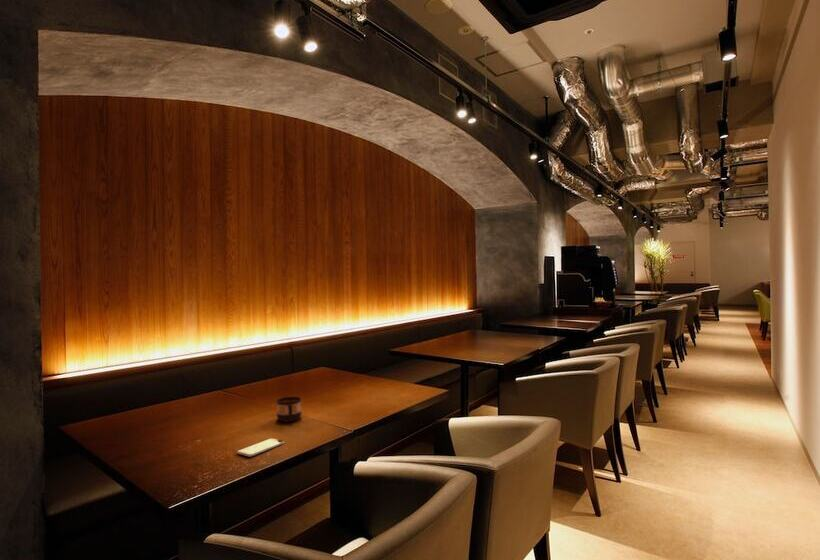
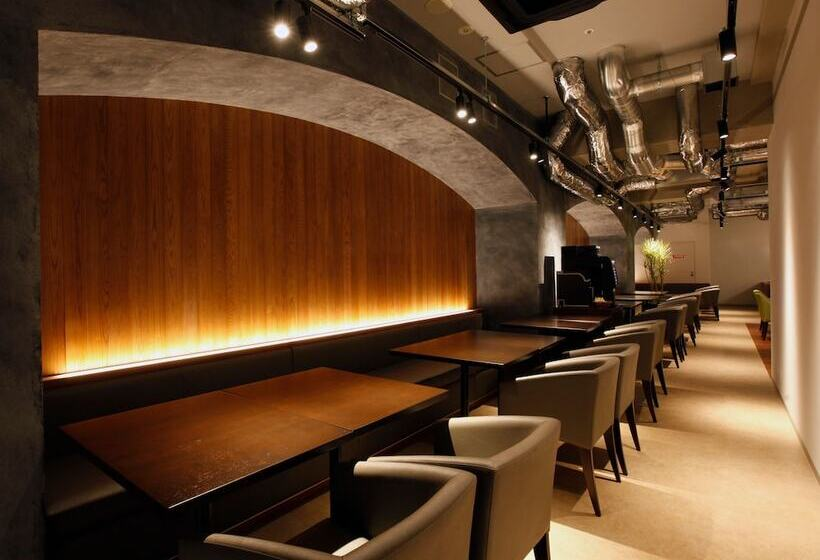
- cup (288, 409)
- smartphone (261, 447)
